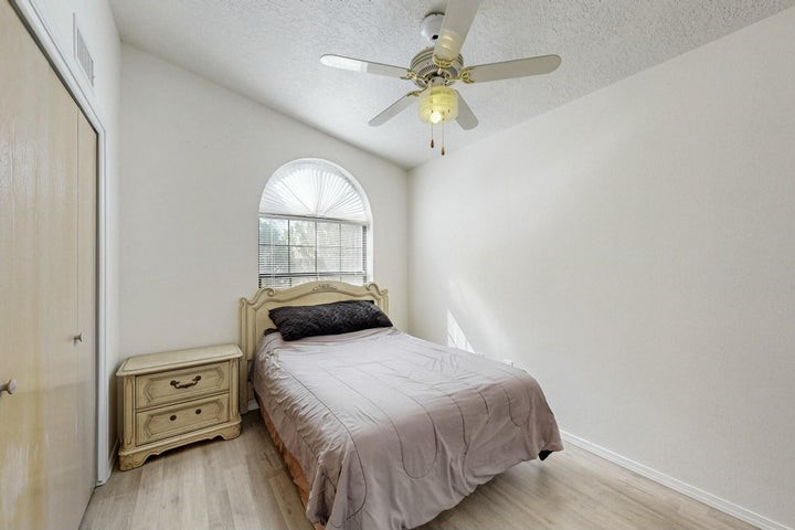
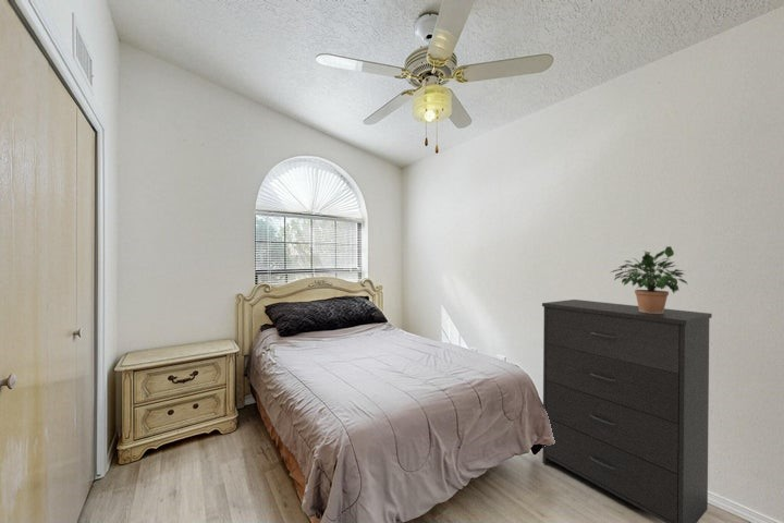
+ potted plant (645, 278)
+ dresser (616, 396)
